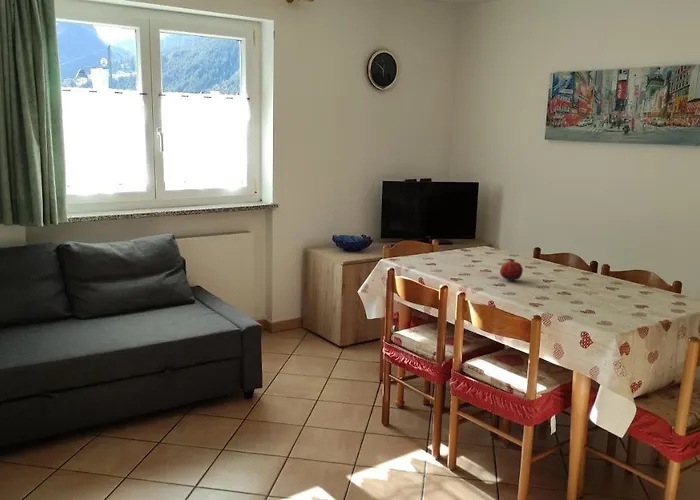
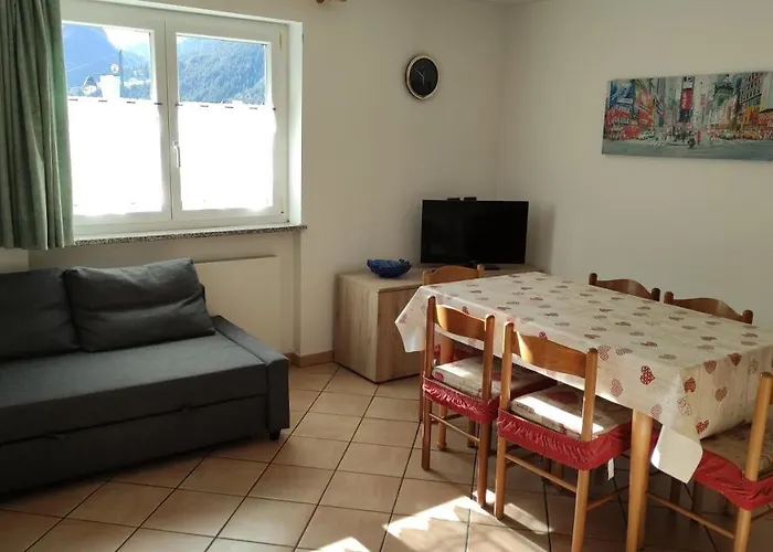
- fruit (511, 269)
